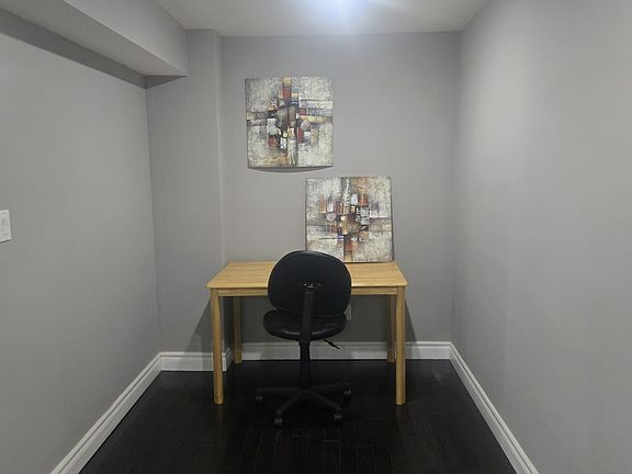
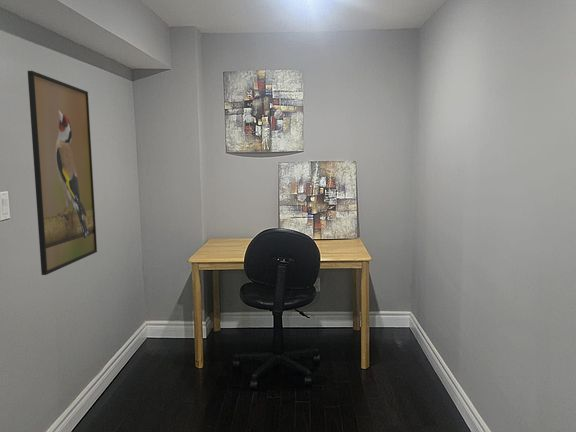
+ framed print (67, 174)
